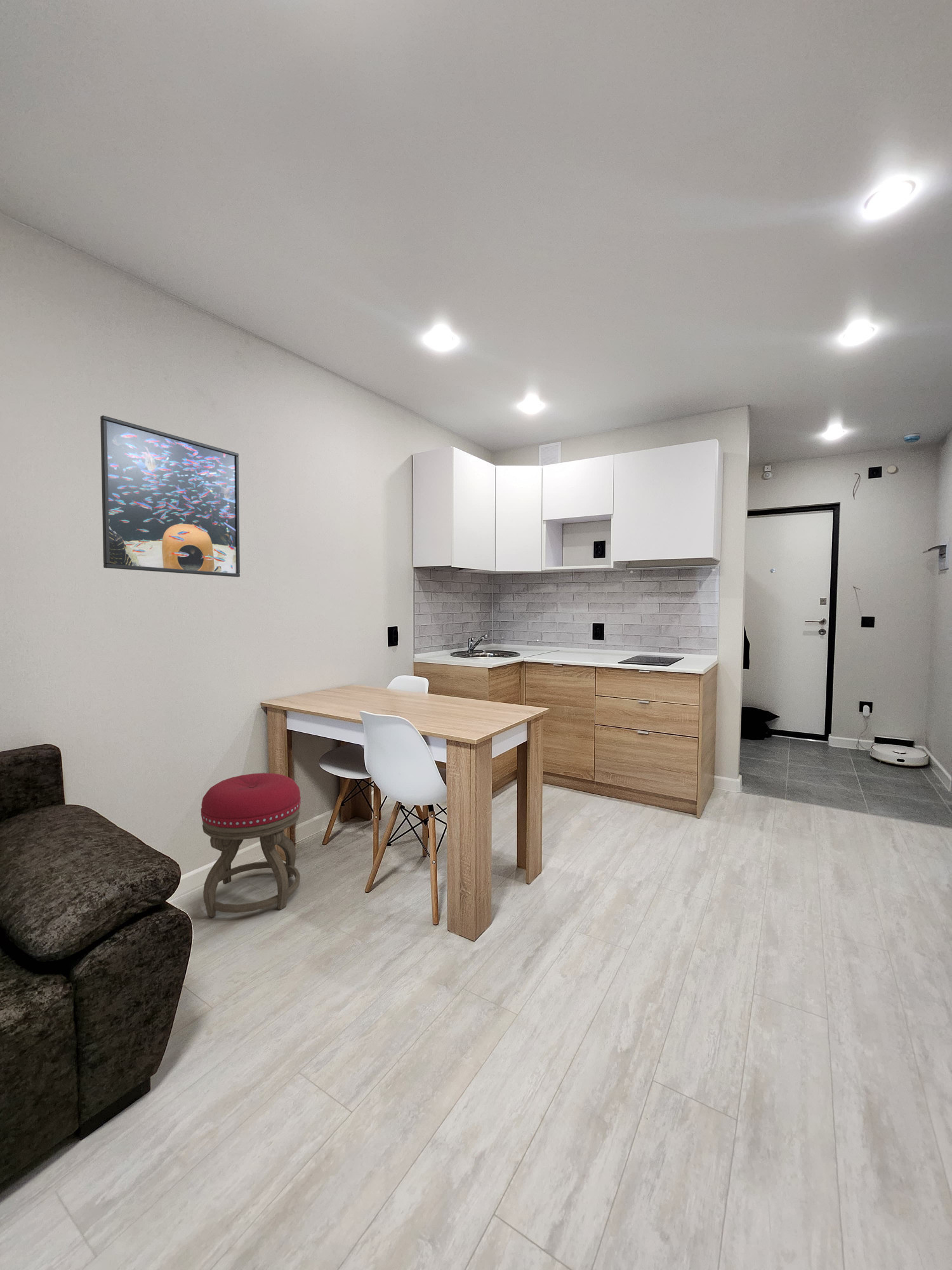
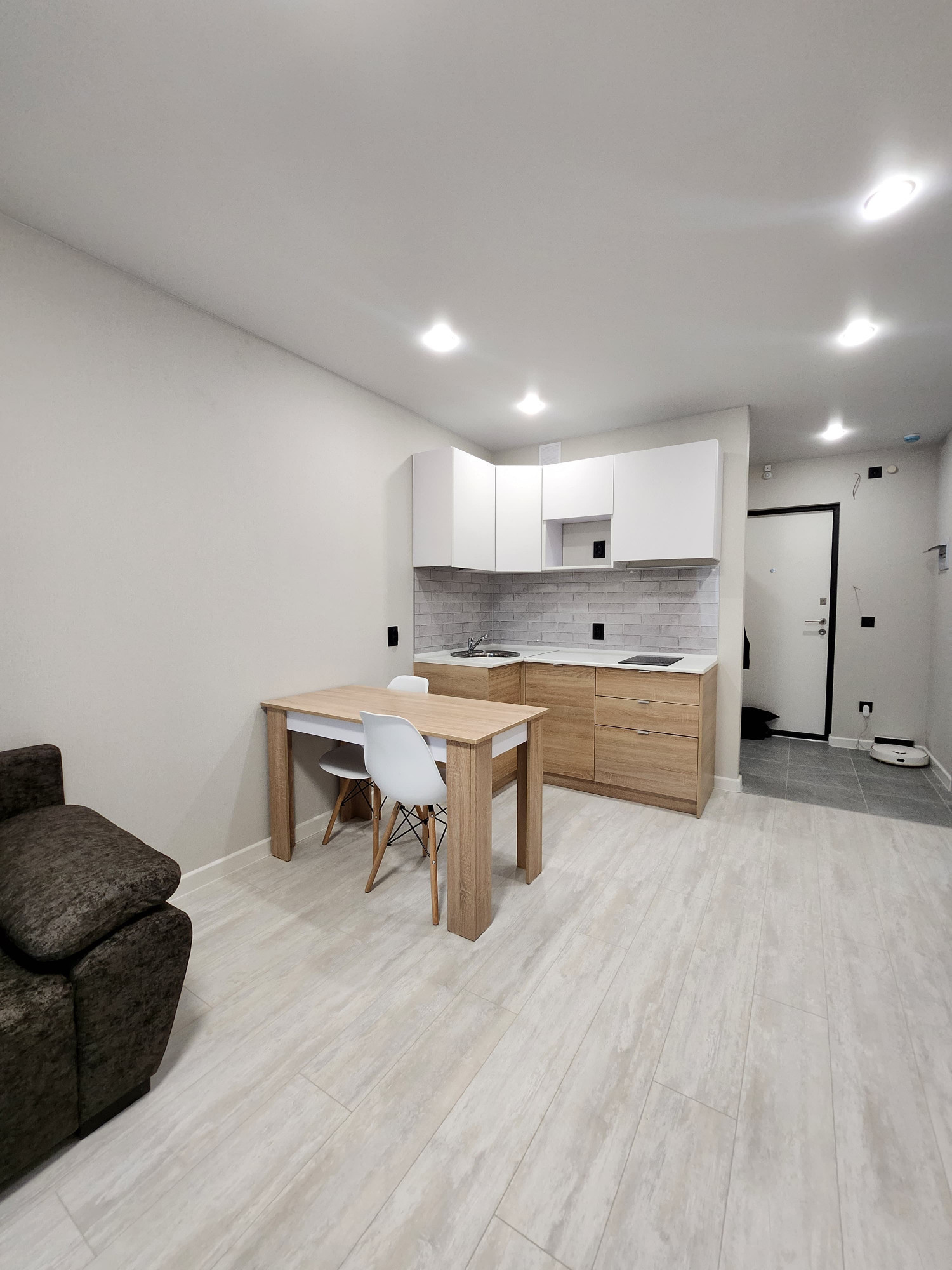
- stool (253, 838)
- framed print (177, 505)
